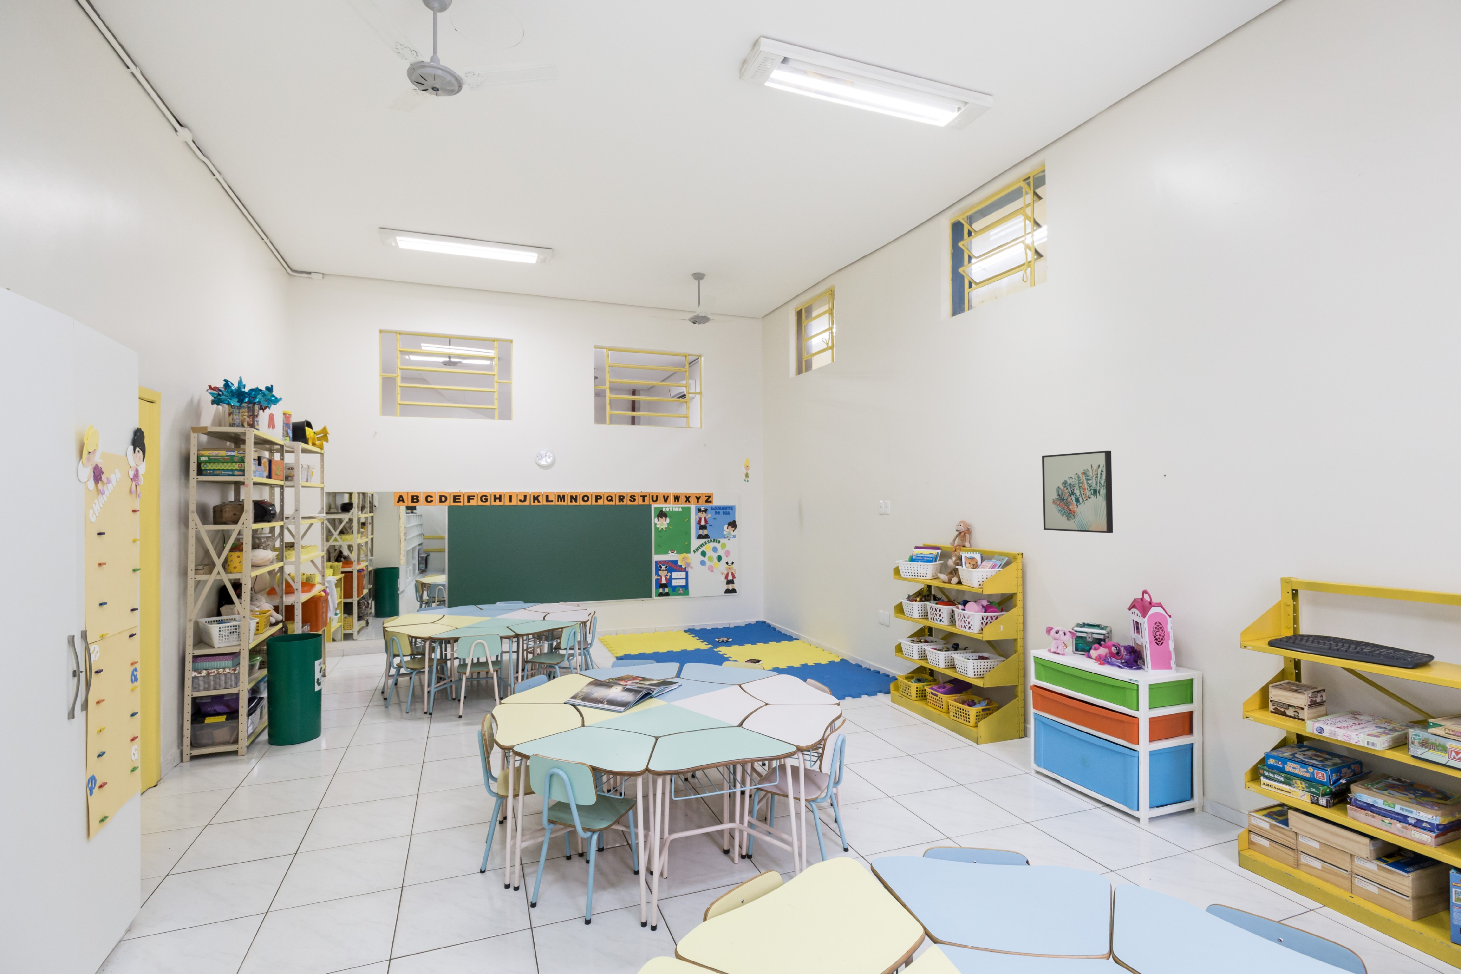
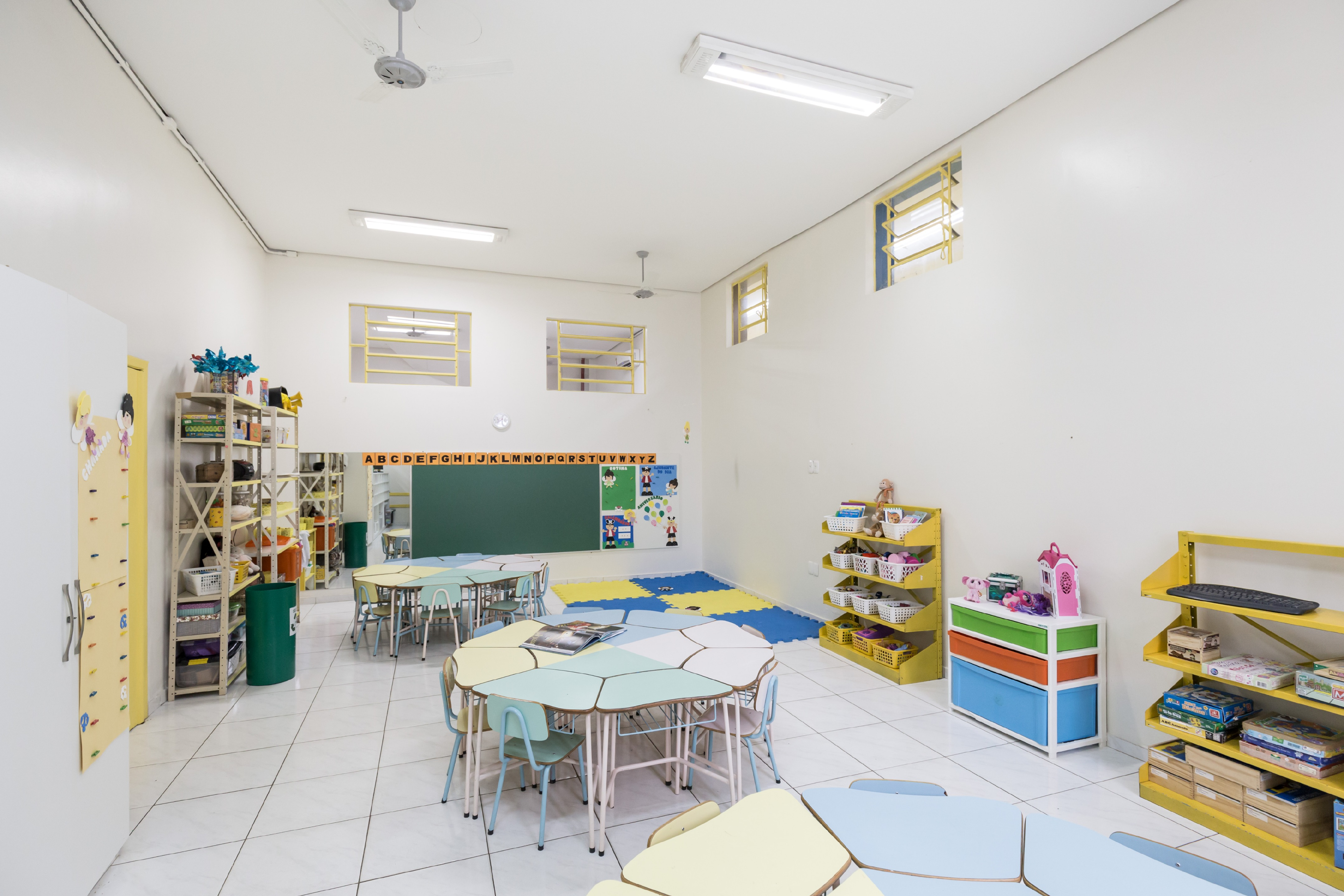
- wall art (1075, 492)
